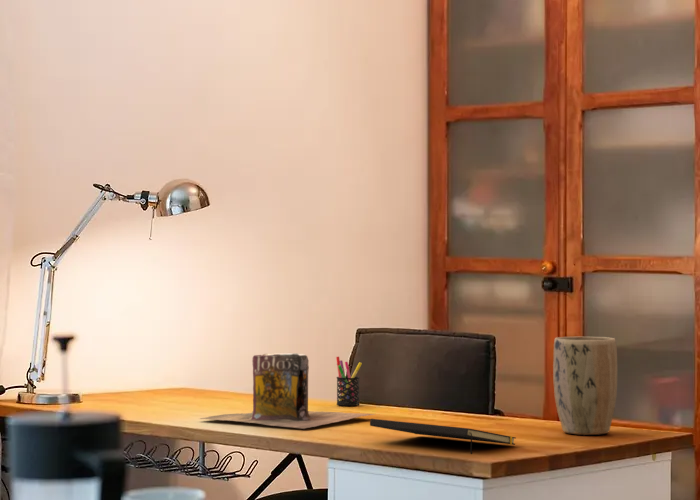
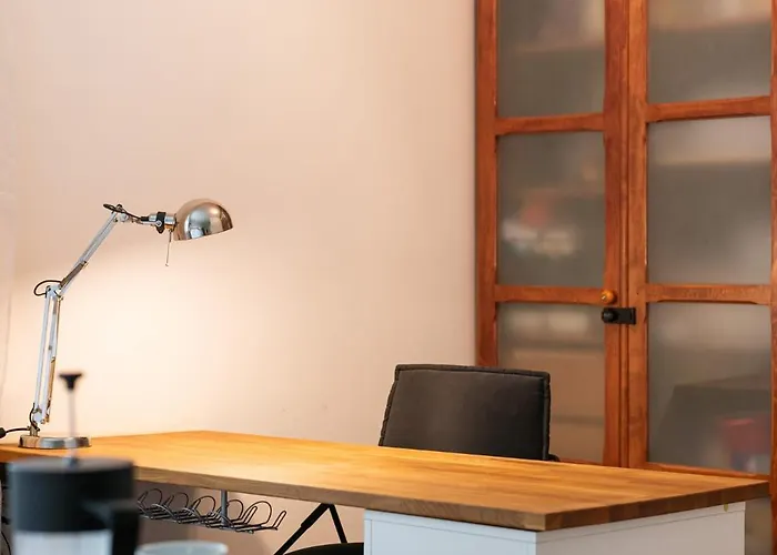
- plant pot (585, 385)
- notepad (442, 431)
- pen holder (345, 380)
- books (288, 385)
